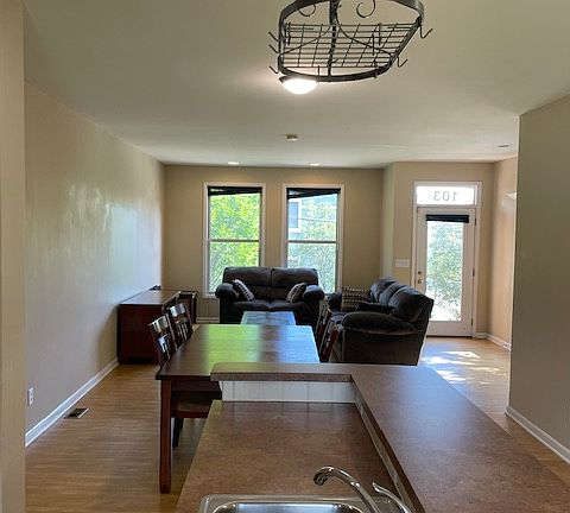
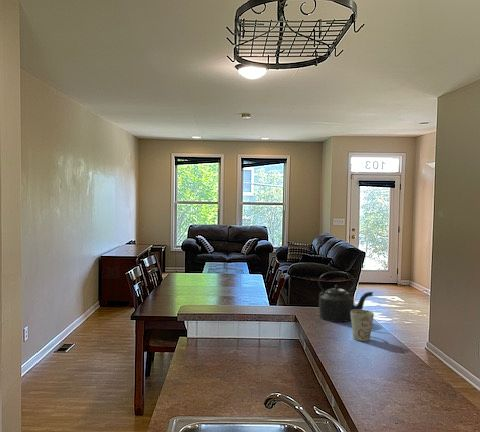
+ kettle (345, 295)
+ mug (360, 323)
